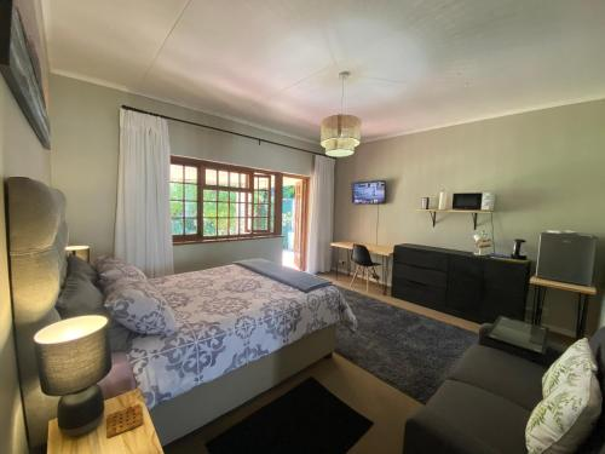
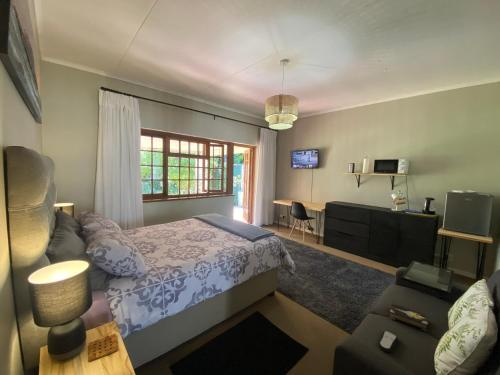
+ remote control (387, 341)
+ hardback book (407, 315)
